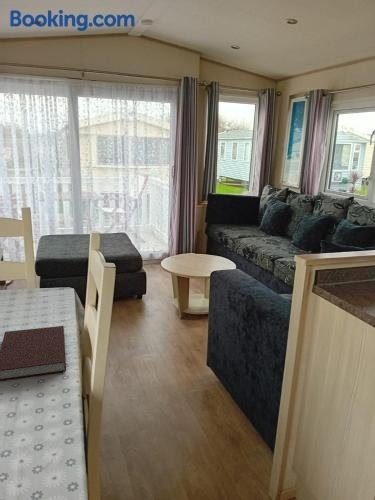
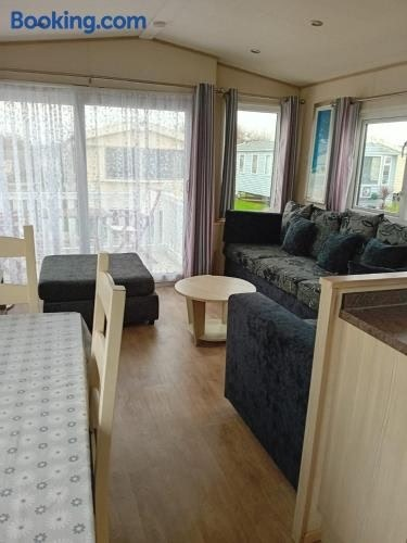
- notebook (33, 350)
